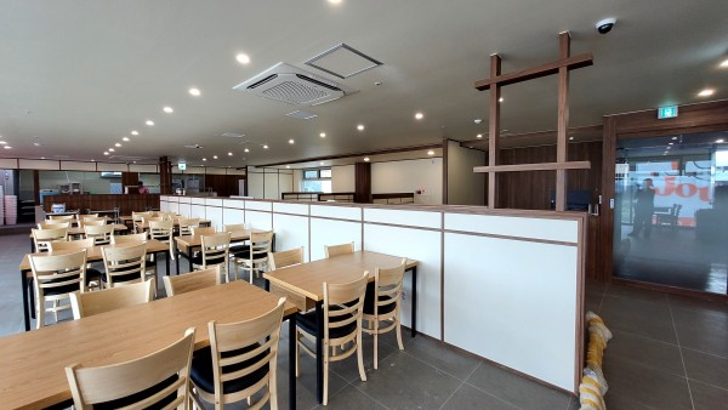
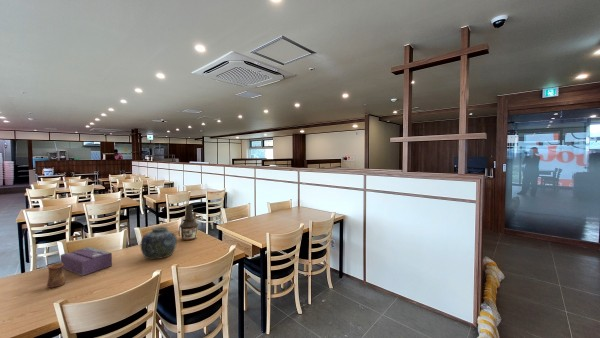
+ cup (56, 275)
+ vase (159, 241)
+ bottle (188, 221)
+ tissue box (86, 260)
